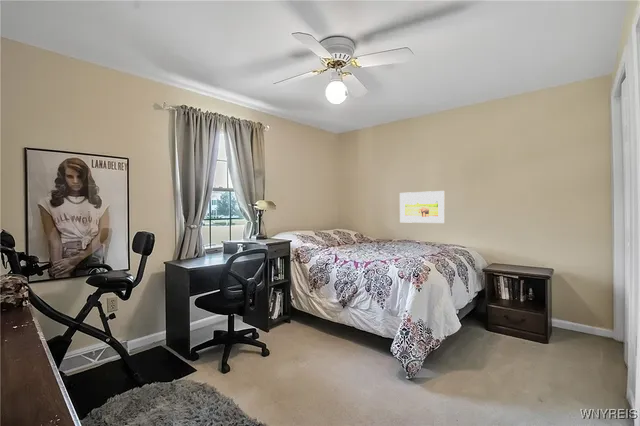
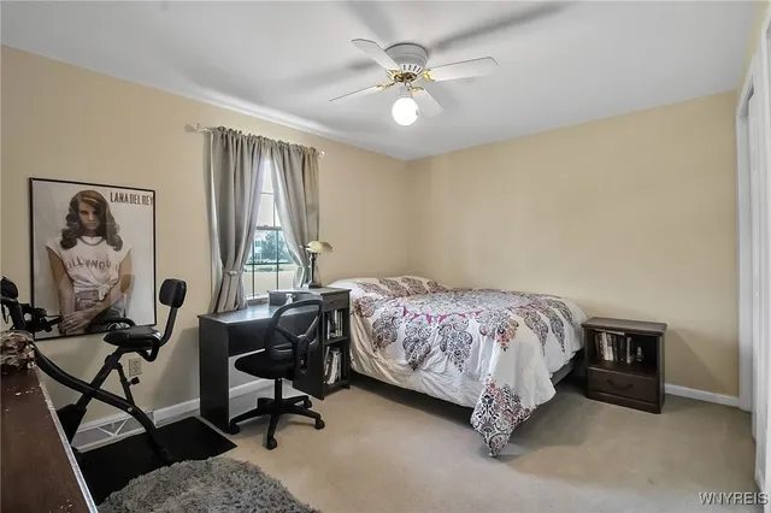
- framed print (421, 207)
